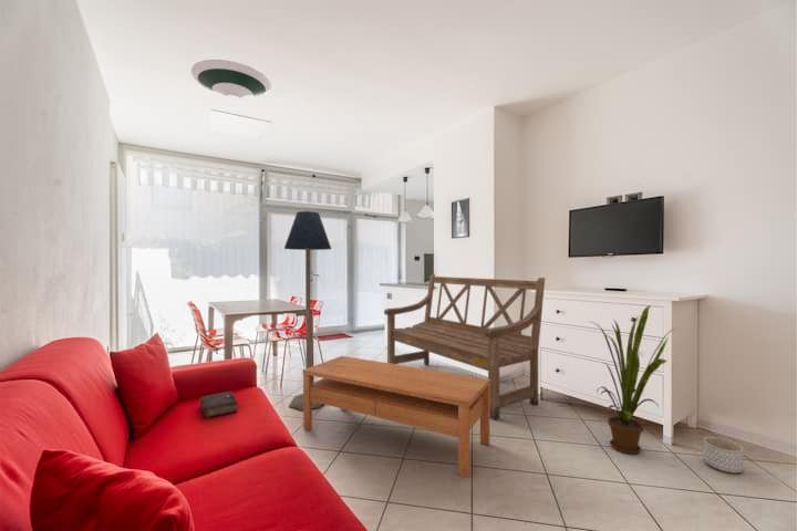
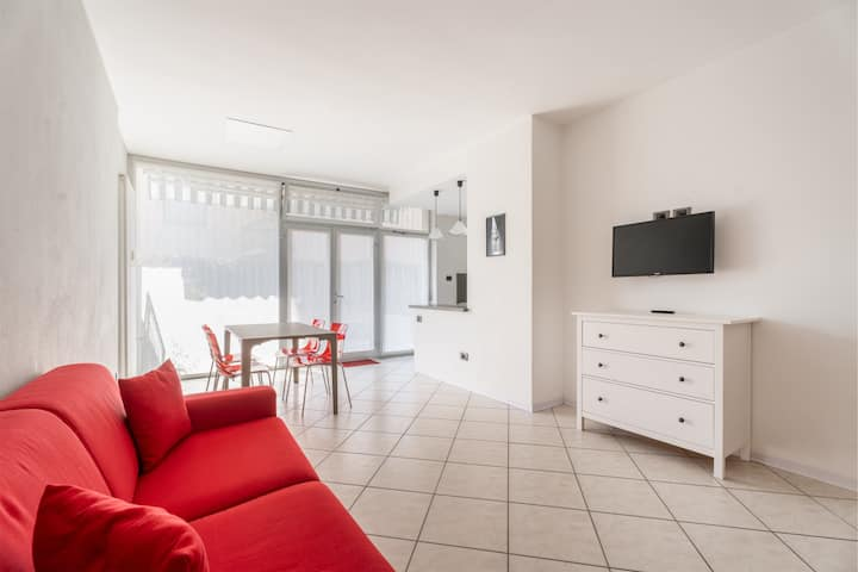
- coffee table (392, 405)
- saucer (232, 88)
- bench (454, 331)
- floor lamp (308, 308)
- planter (723, 455)
- book (219, 405)
- house plant (625, 376)
